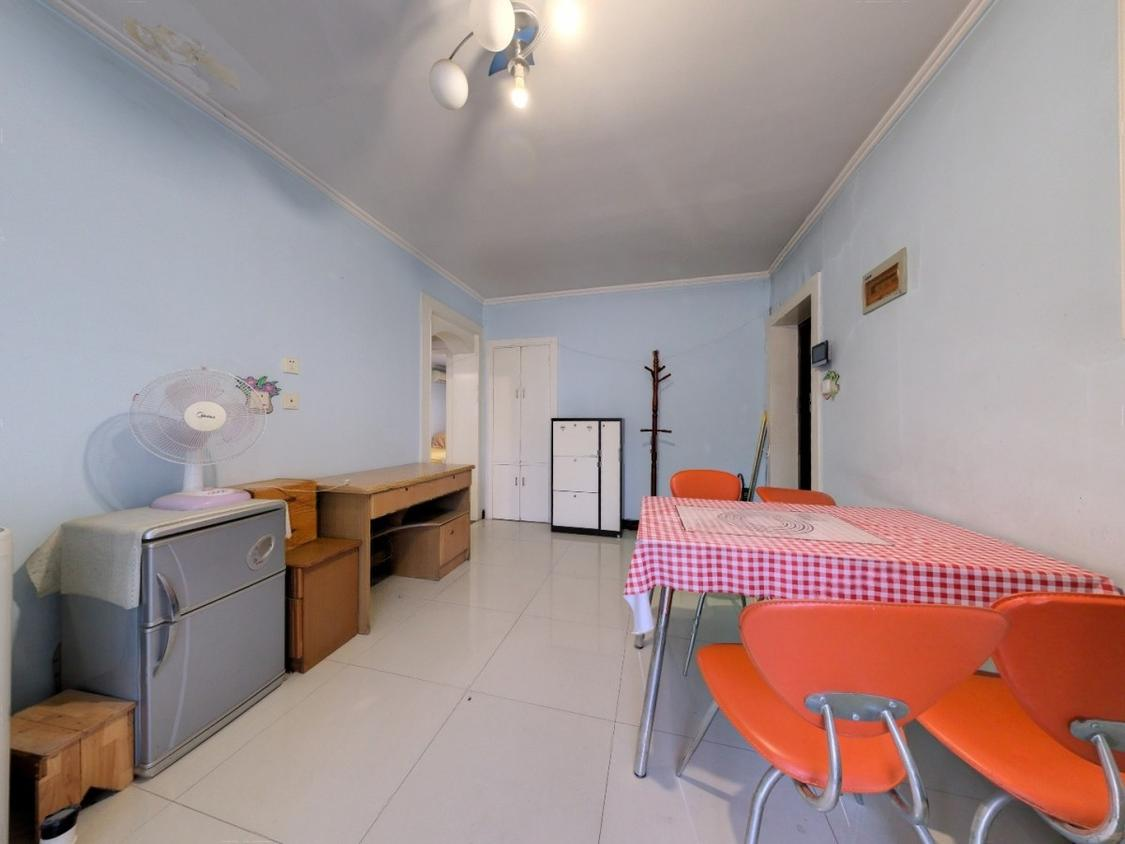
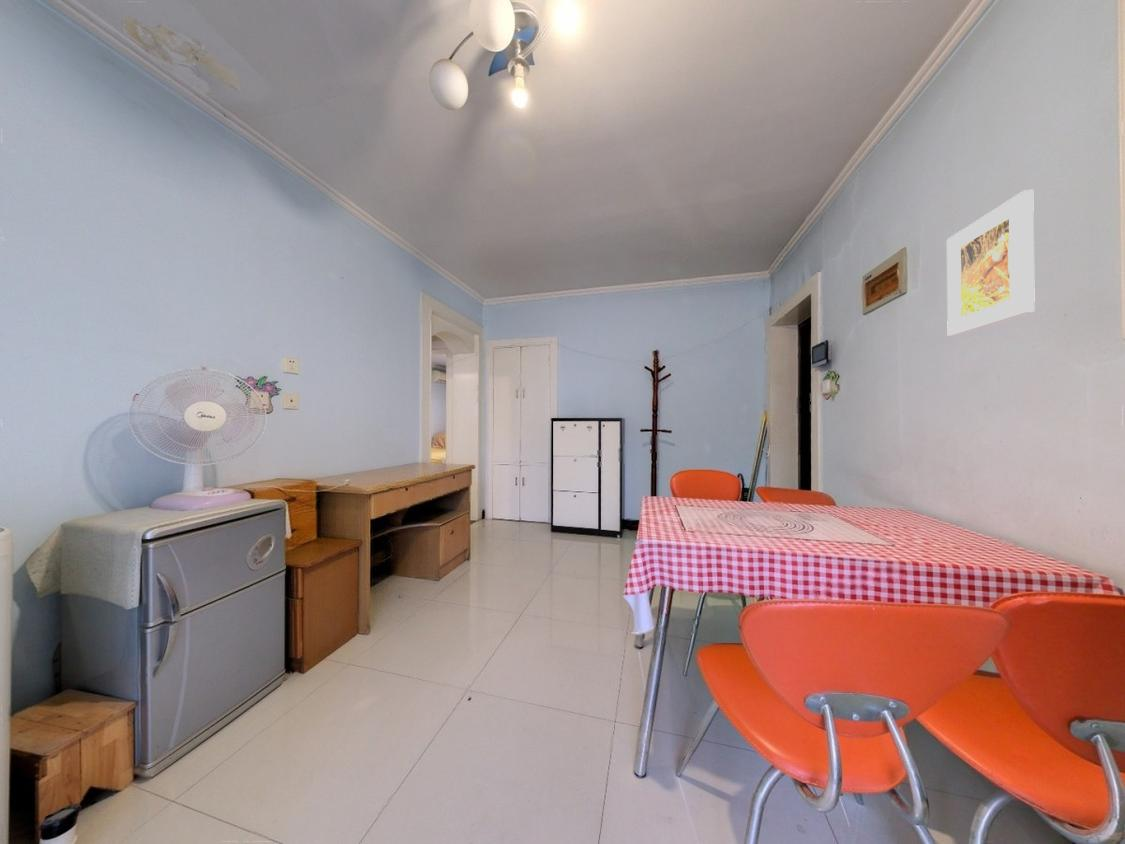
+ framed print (985, 271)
